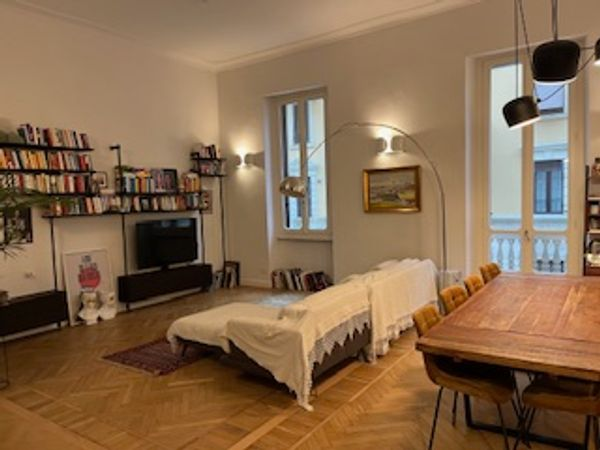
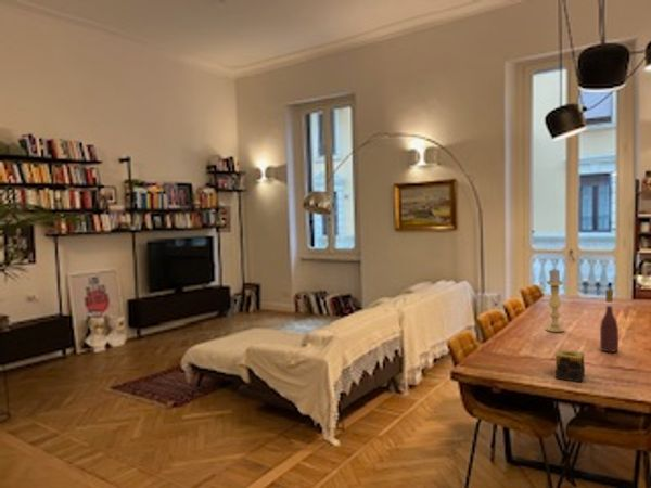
+ candle holder (554, 298)
+ wine bottle (609, 320)
+ candle (570, 365)
